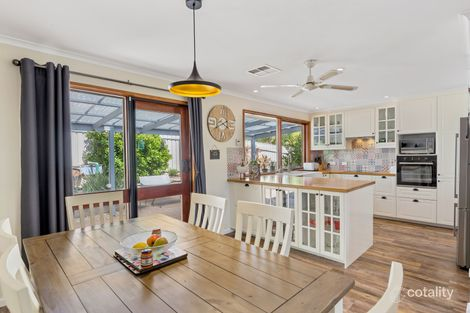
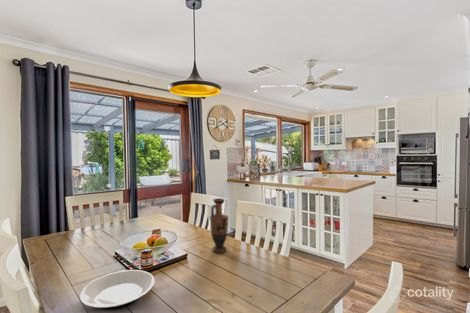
+ plate (119, 291)
+ vase (219, 224)
